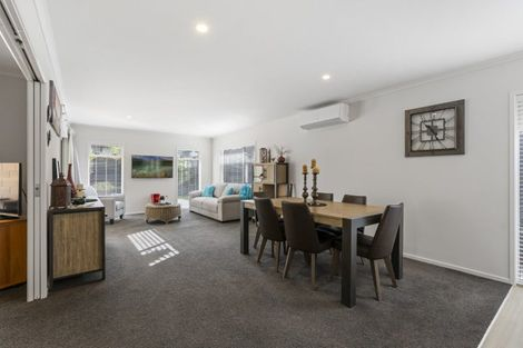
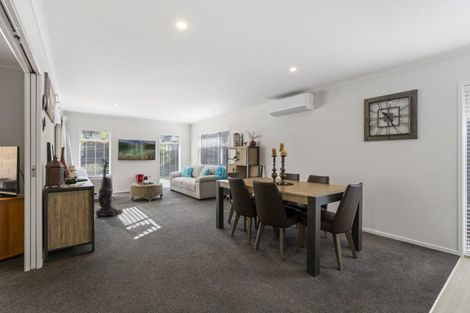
+ vacuum cleaner (109, 186)
